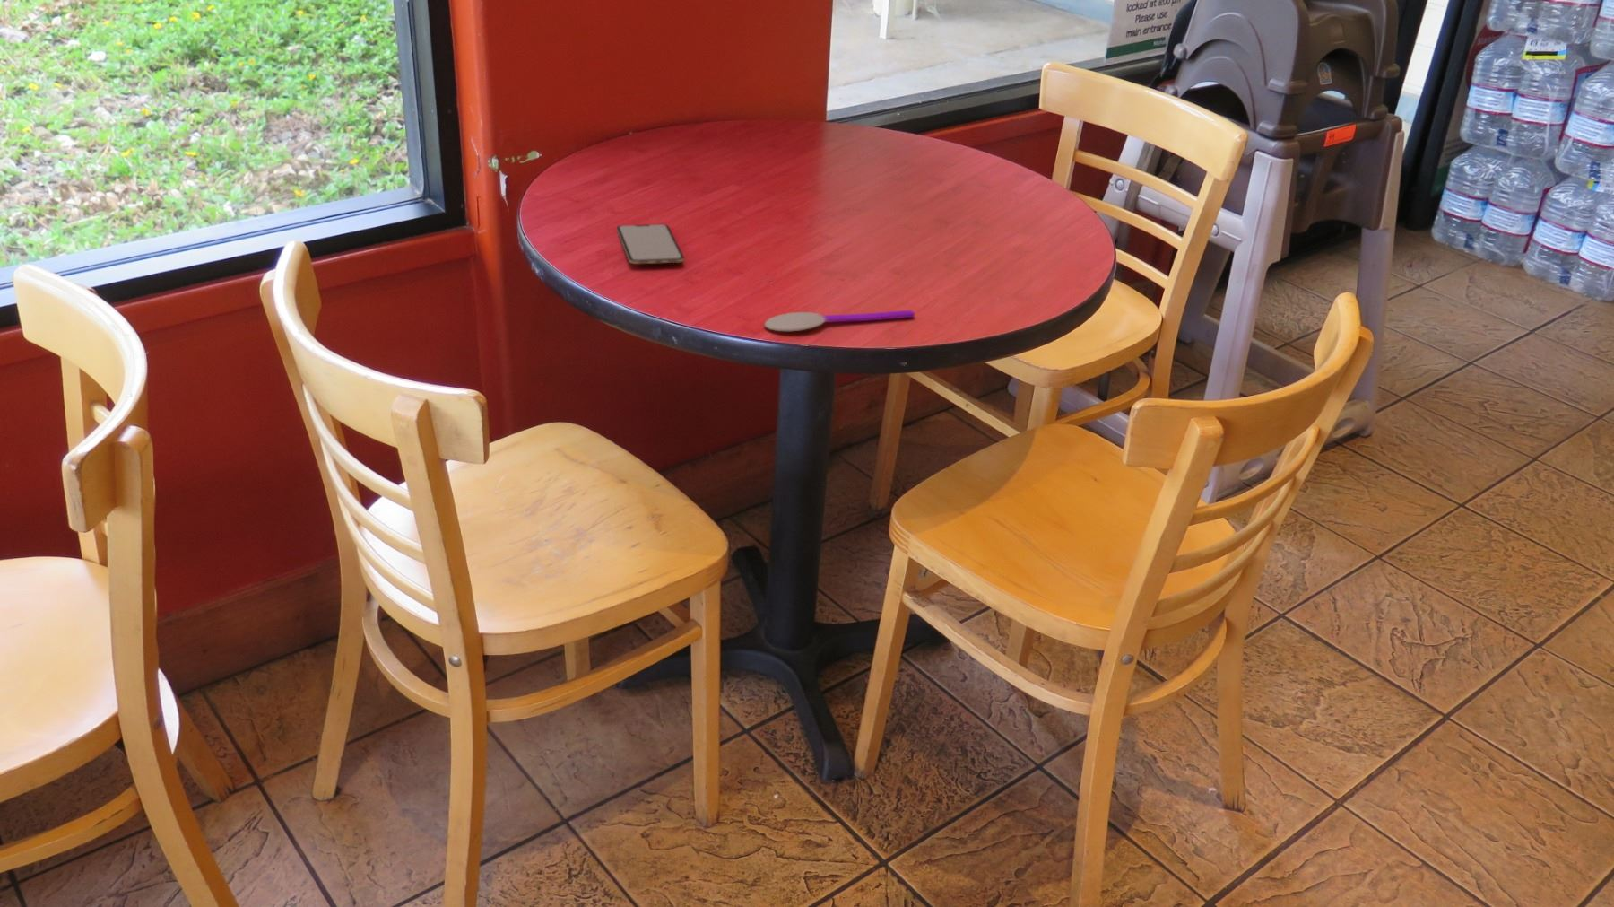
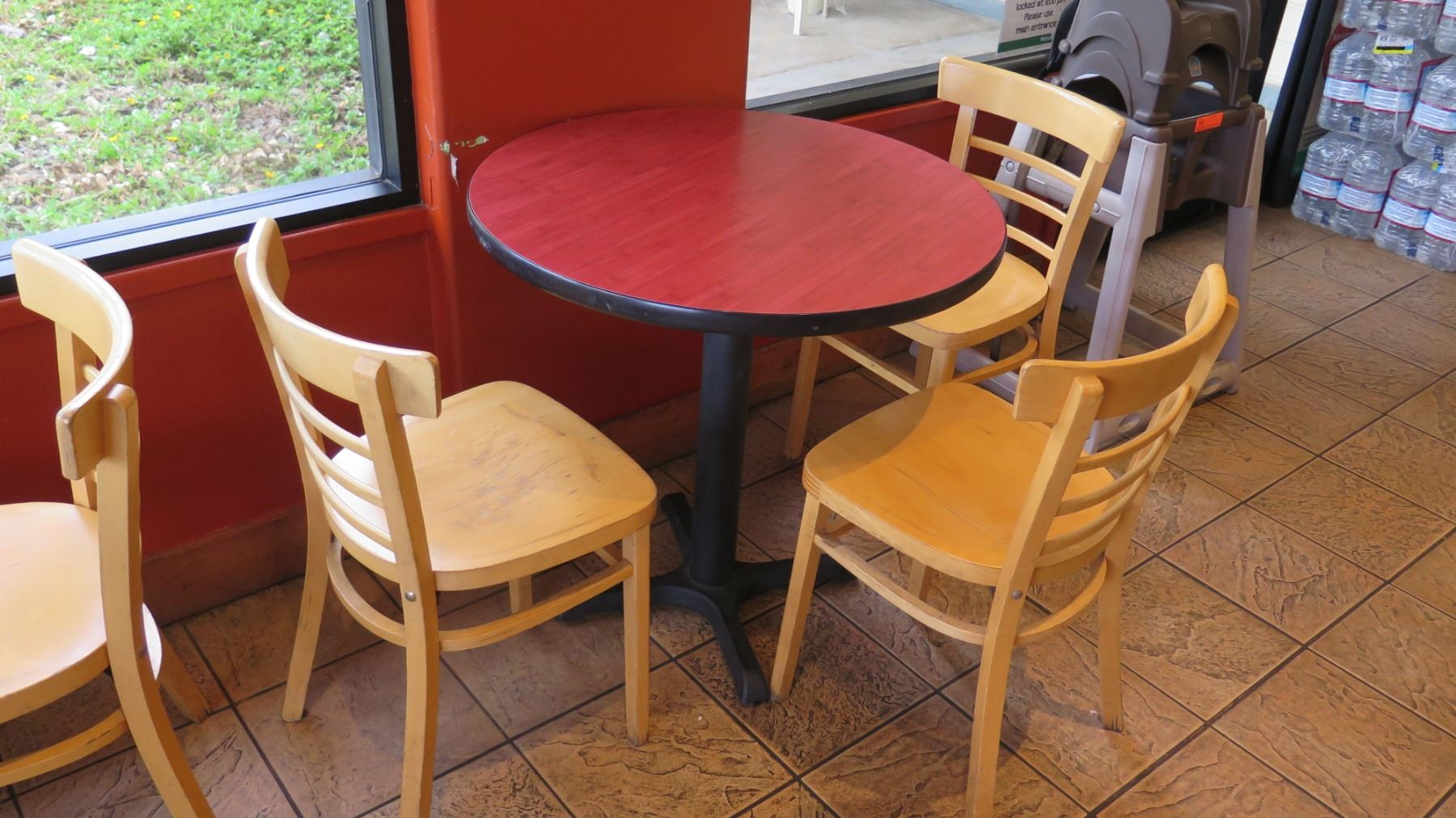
- smartphone (650, 242)
- spoon (840, 317)
